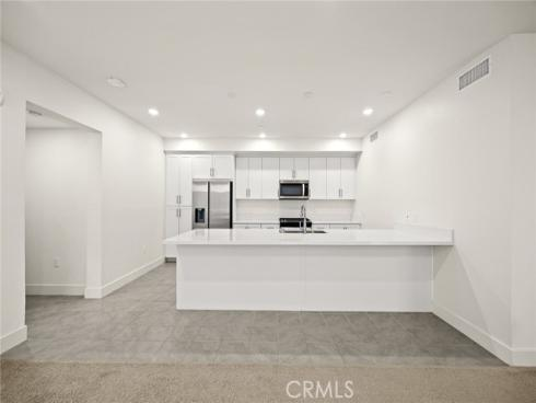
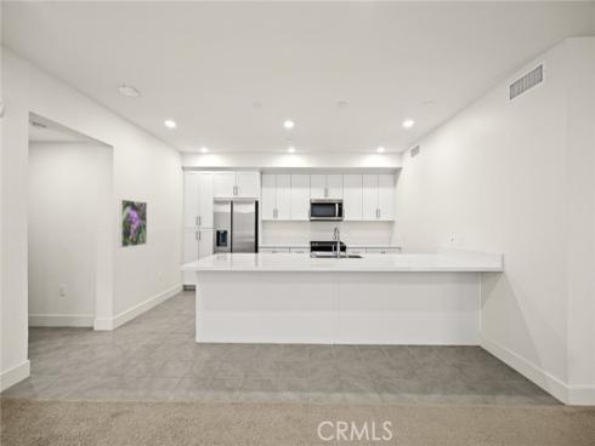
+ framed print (134, 223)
